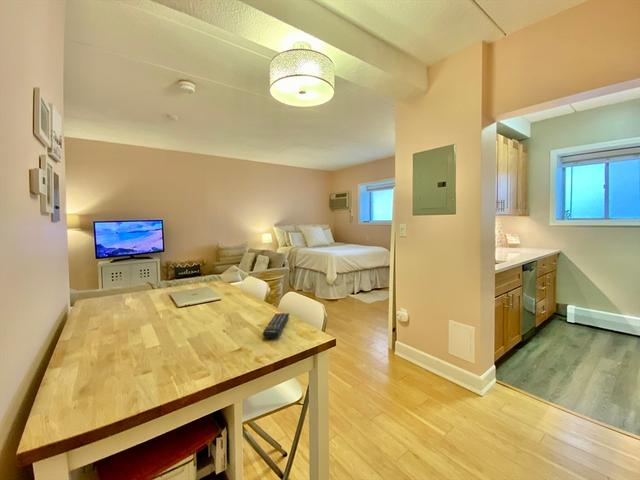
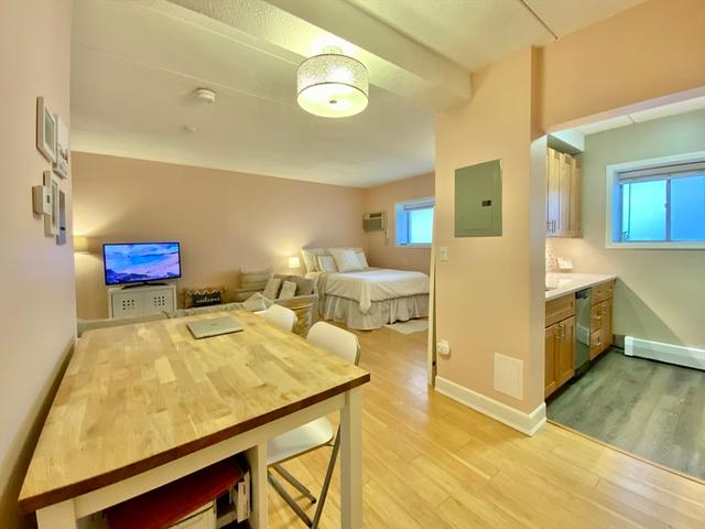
- remote control (277, 324)
